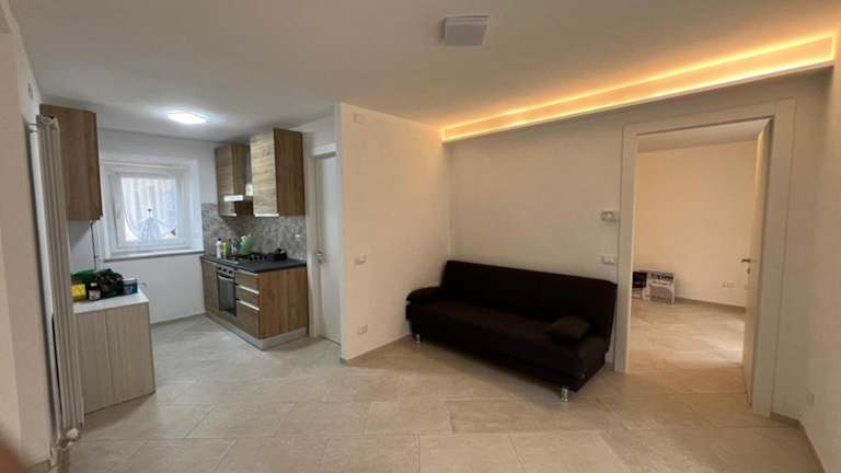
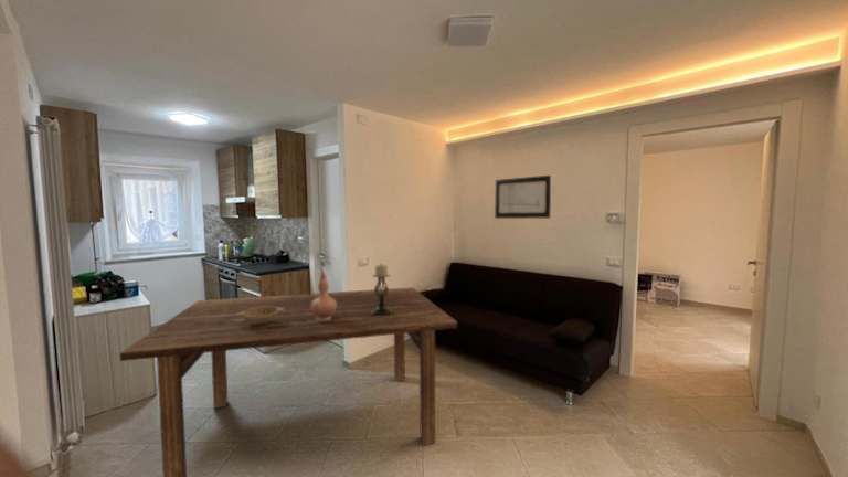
+ candle holder (381, 288)
+ vase (324, 294)
+ wall art (521, 198)
+ decorative bowl (261, 316)
+ dining table (314, 341)
